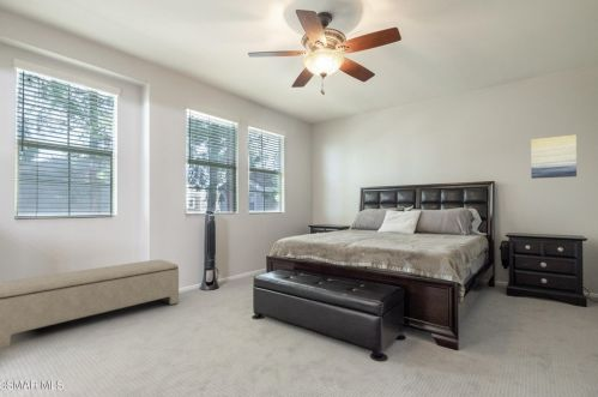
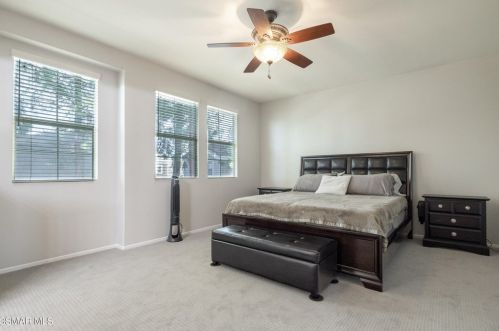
- wall art (552, 157)
- bench (97, 293)
